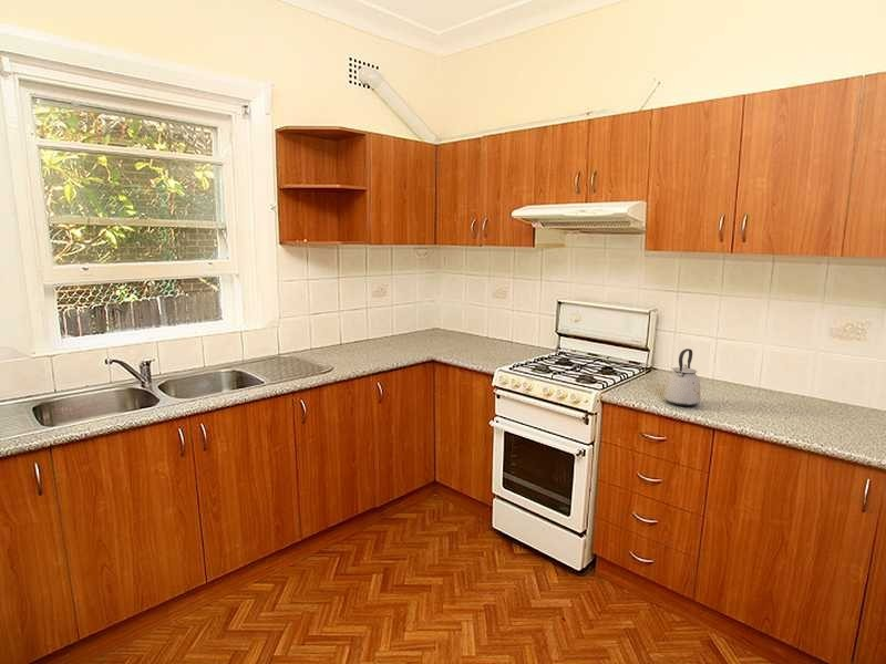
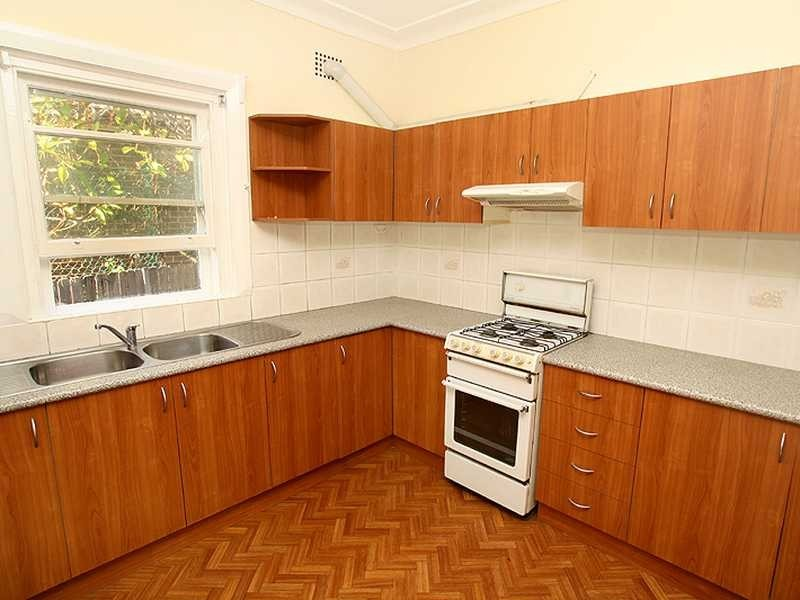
- kettle (686, 375)
